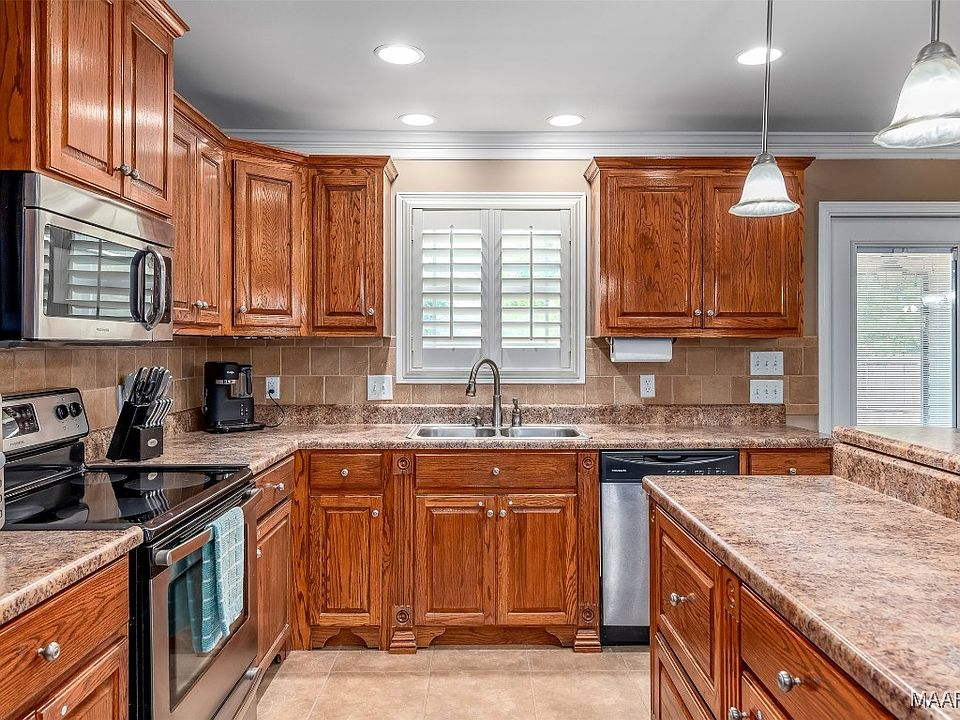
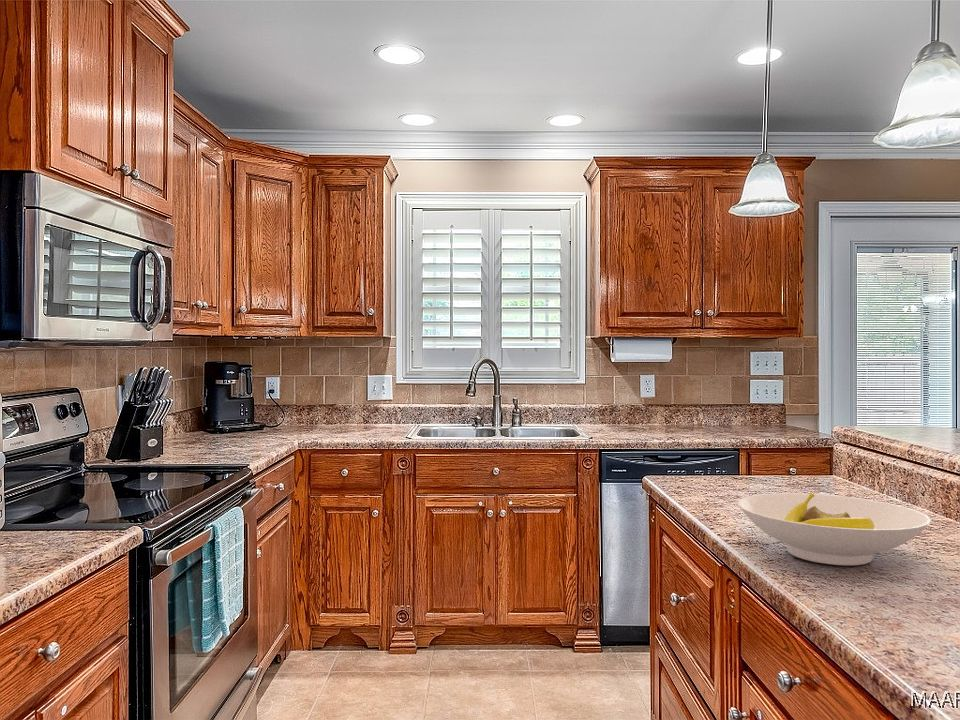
+ bowl (828, 528)
